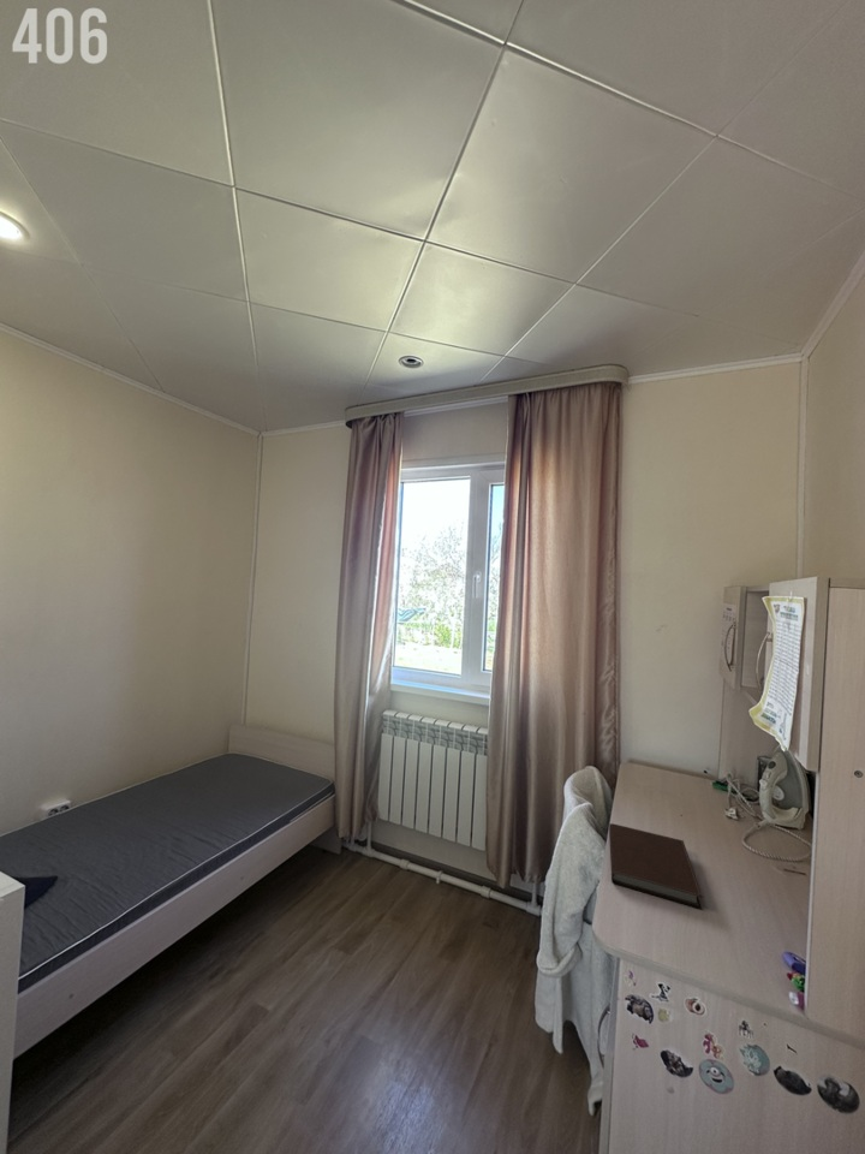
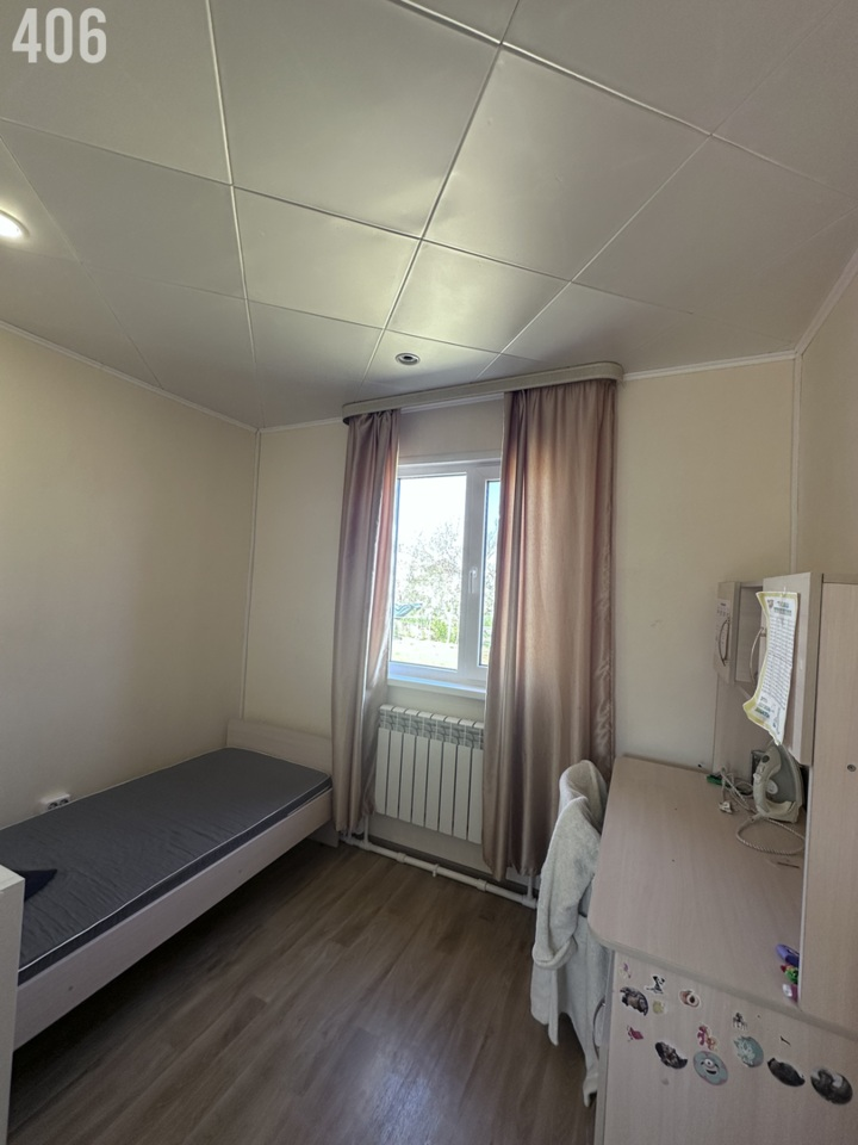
- notebook (649, 859)
